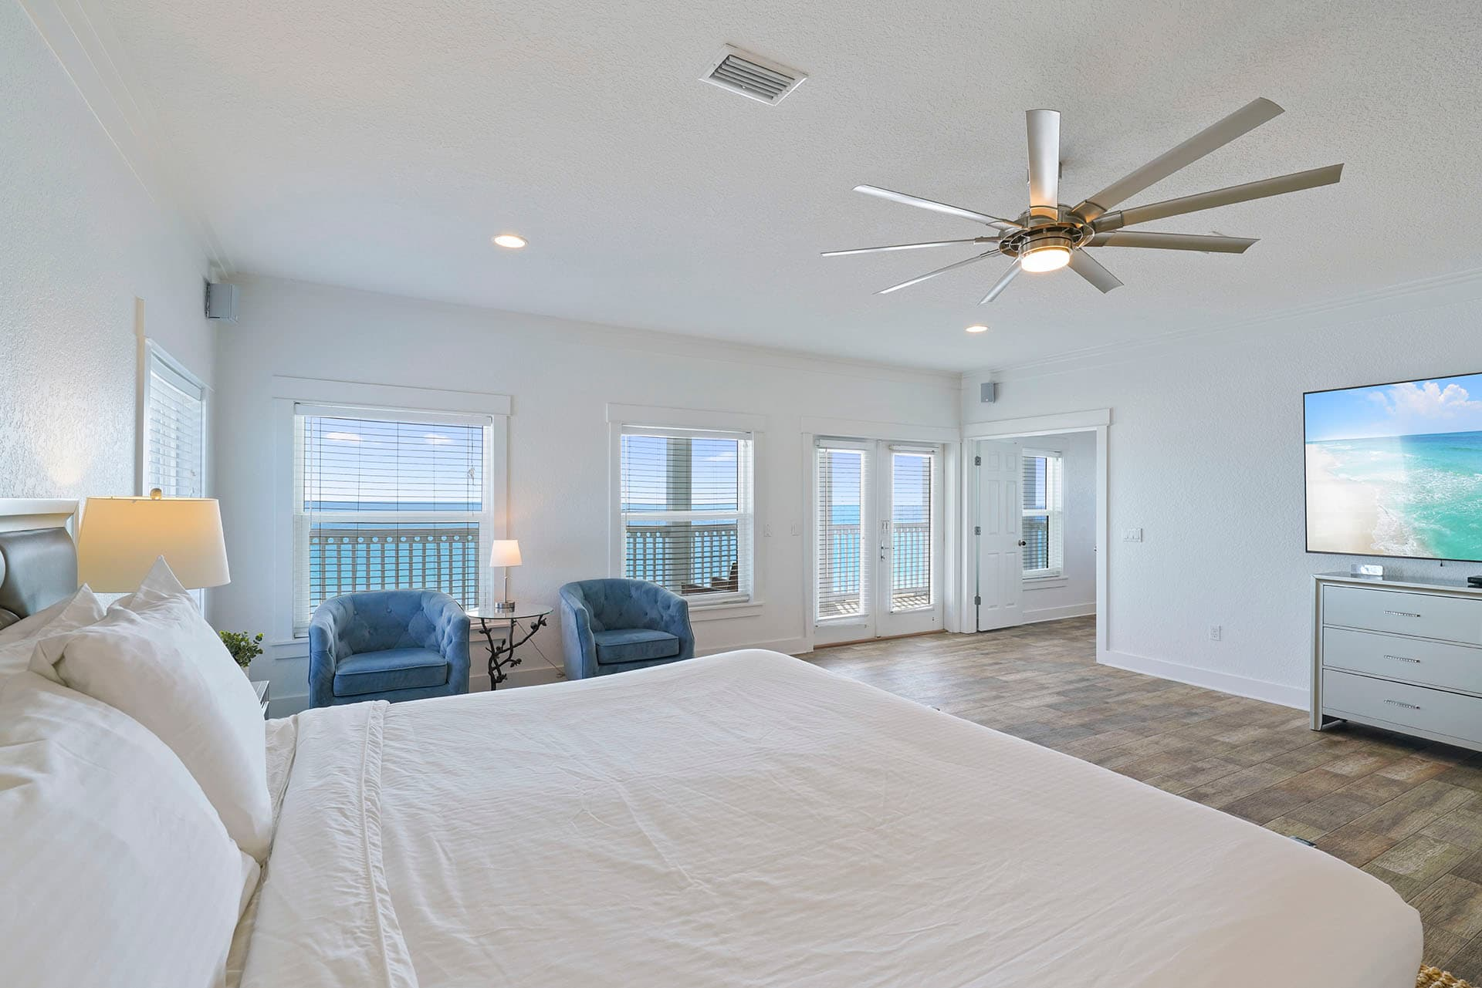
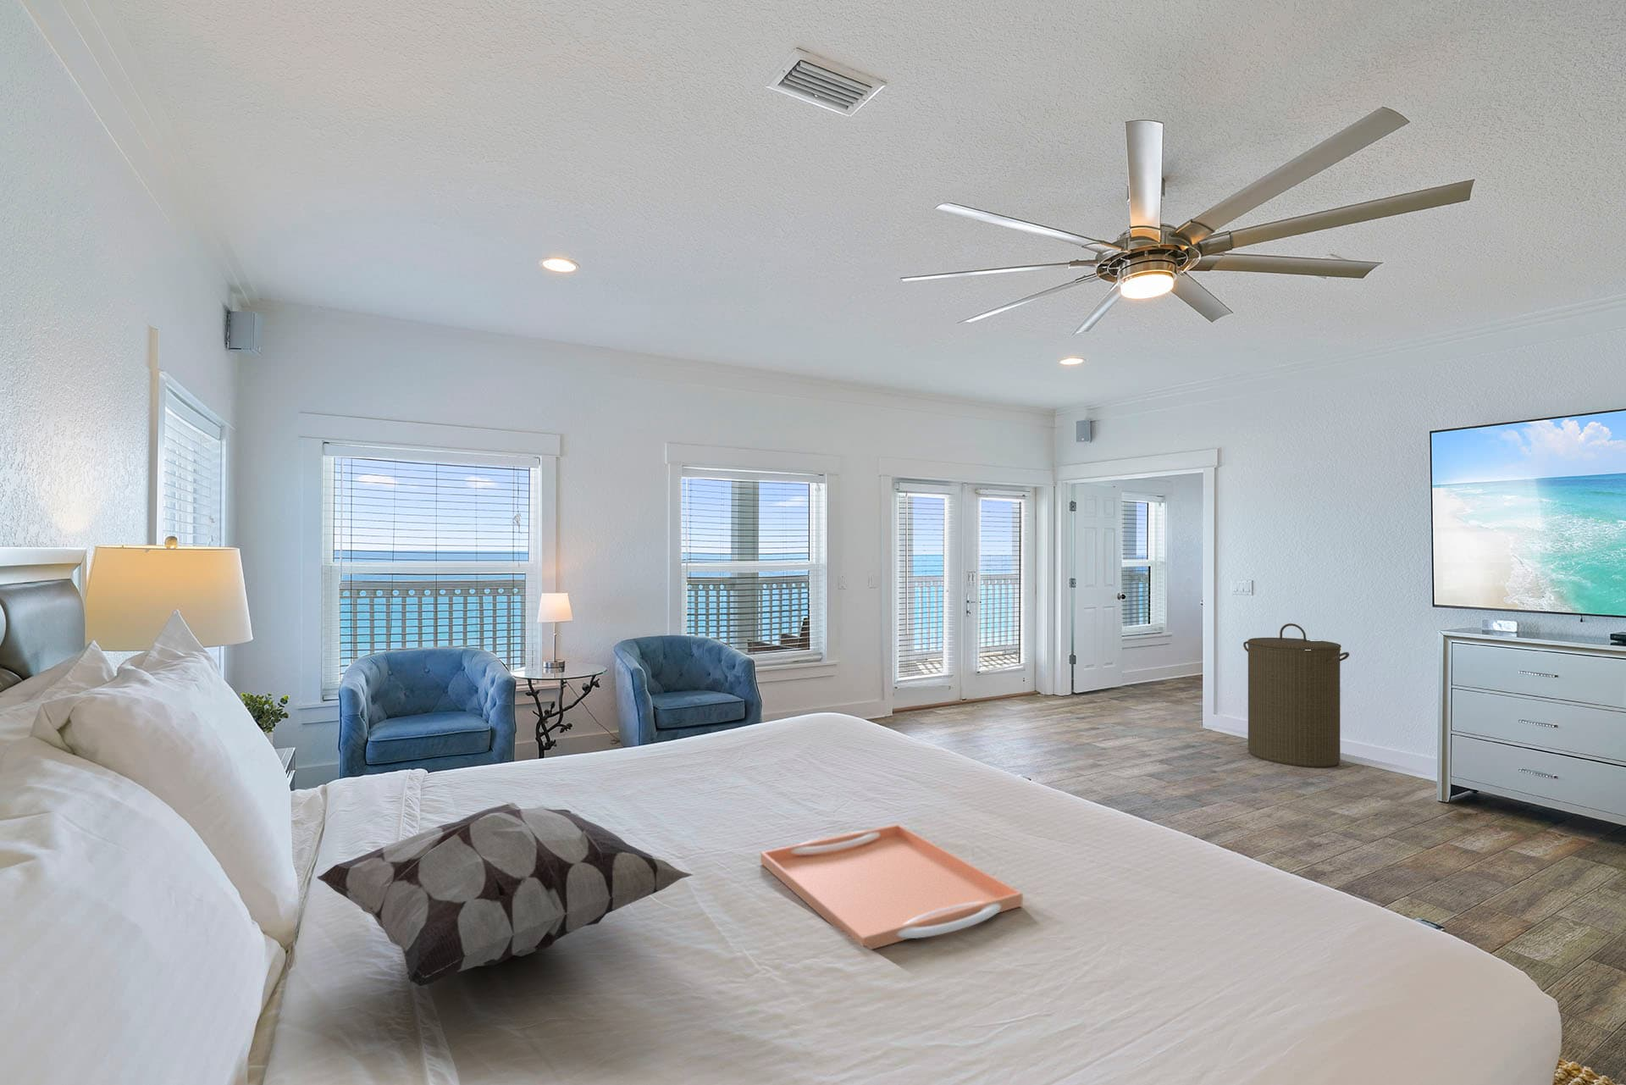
+ decorative pillow (506, 873)
+ serving tray (884, 877)
+ laundry hamper (1293, 689)
